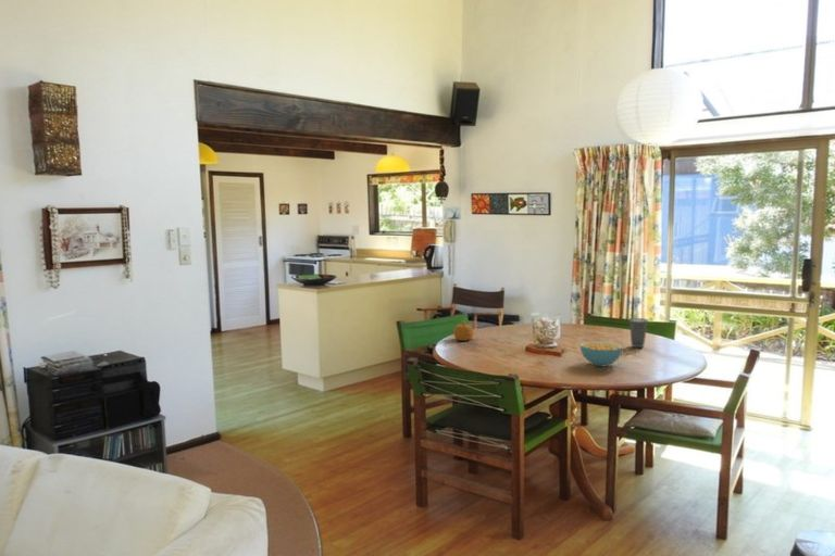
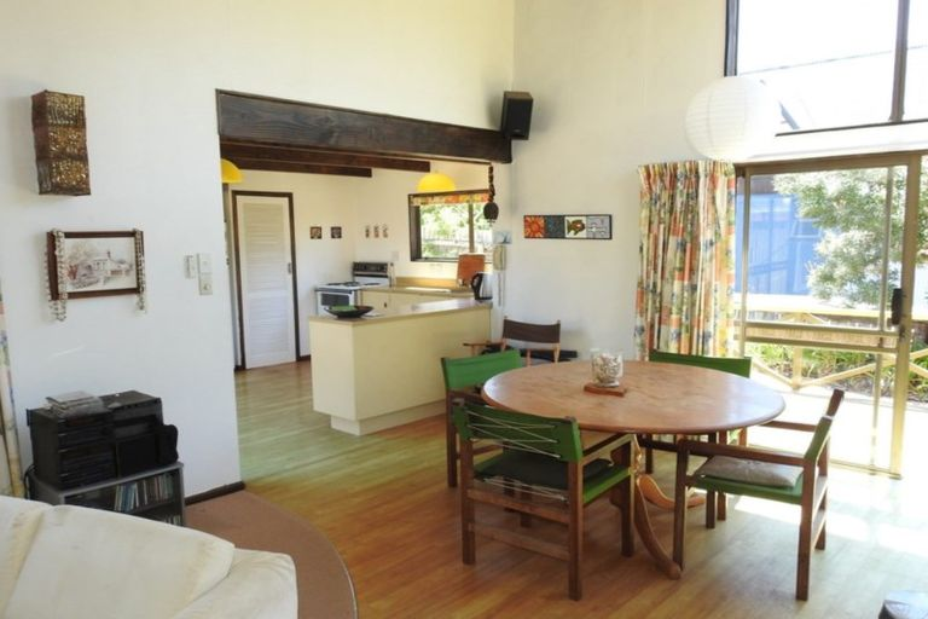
- fruit (463, 330)
- cereal bowl (600, 355)
- cup (637, 332)
